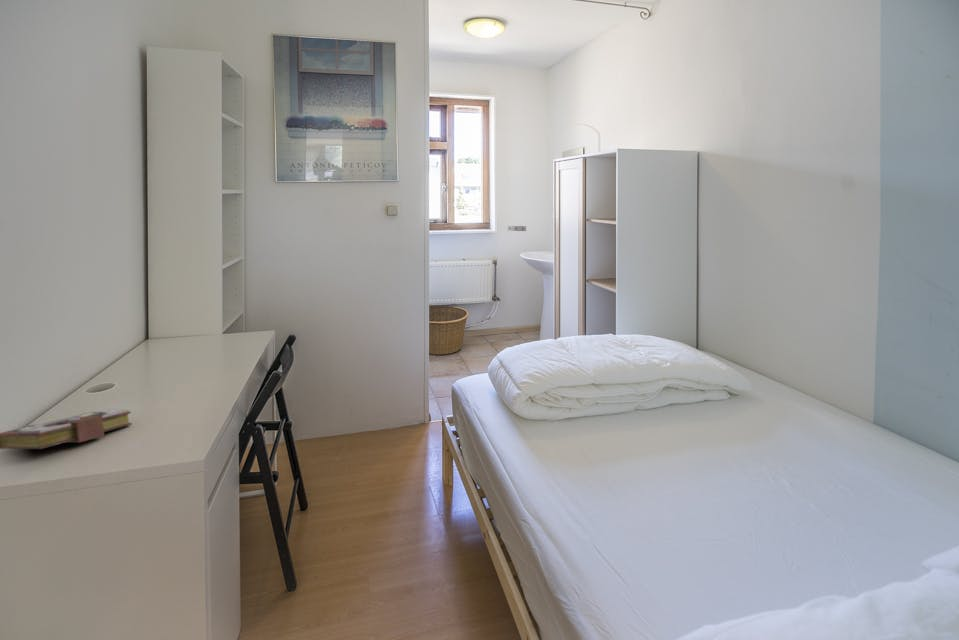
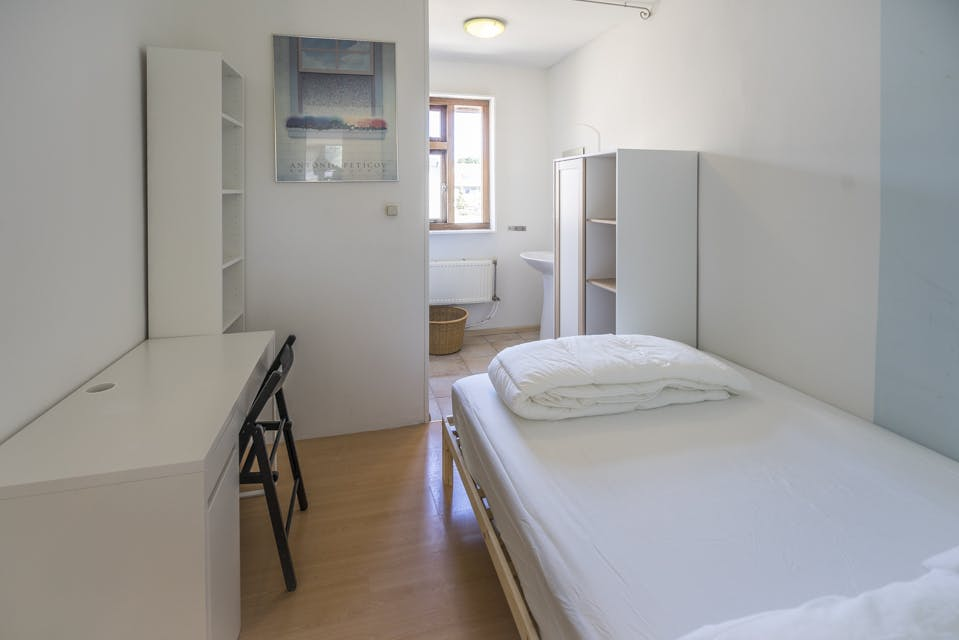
- book (68, 427)
